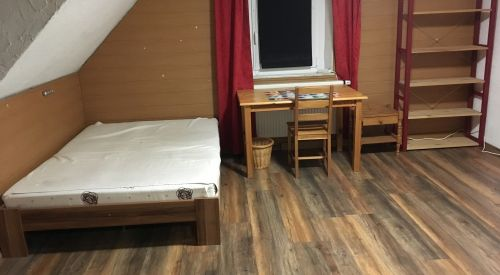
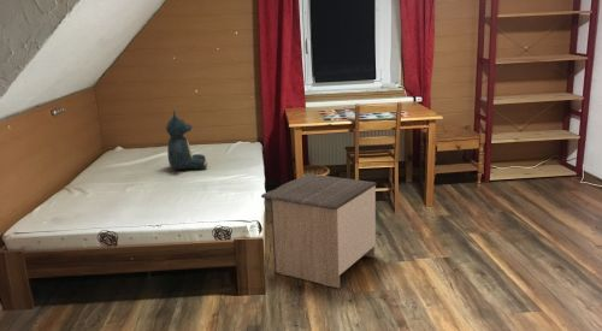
+ nightstand (320, 226)
+ teddy bear (185, 140)
